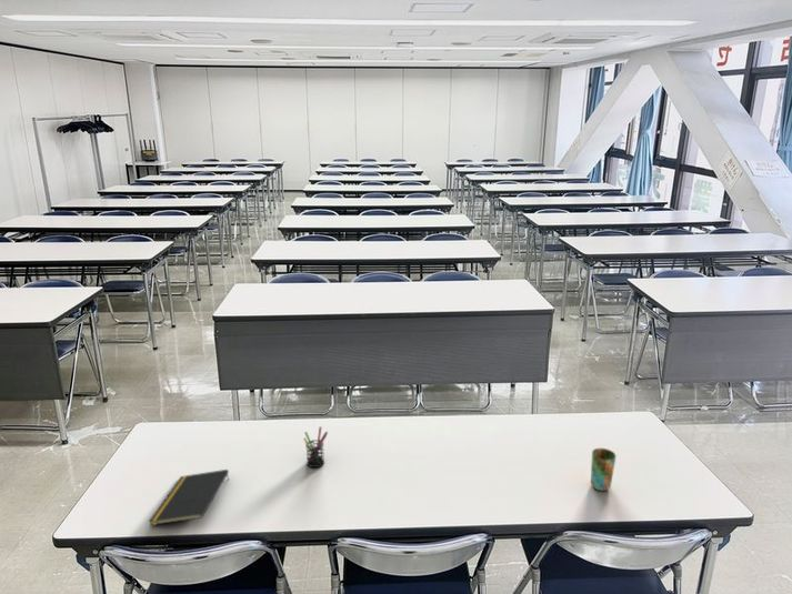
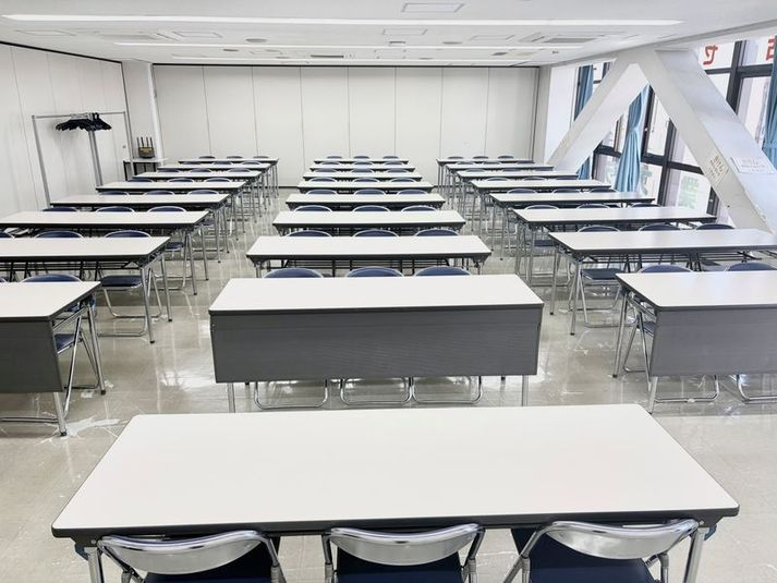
- notepad (190, 495)
- cup (602, 470)
- pen holder (313, 446)
